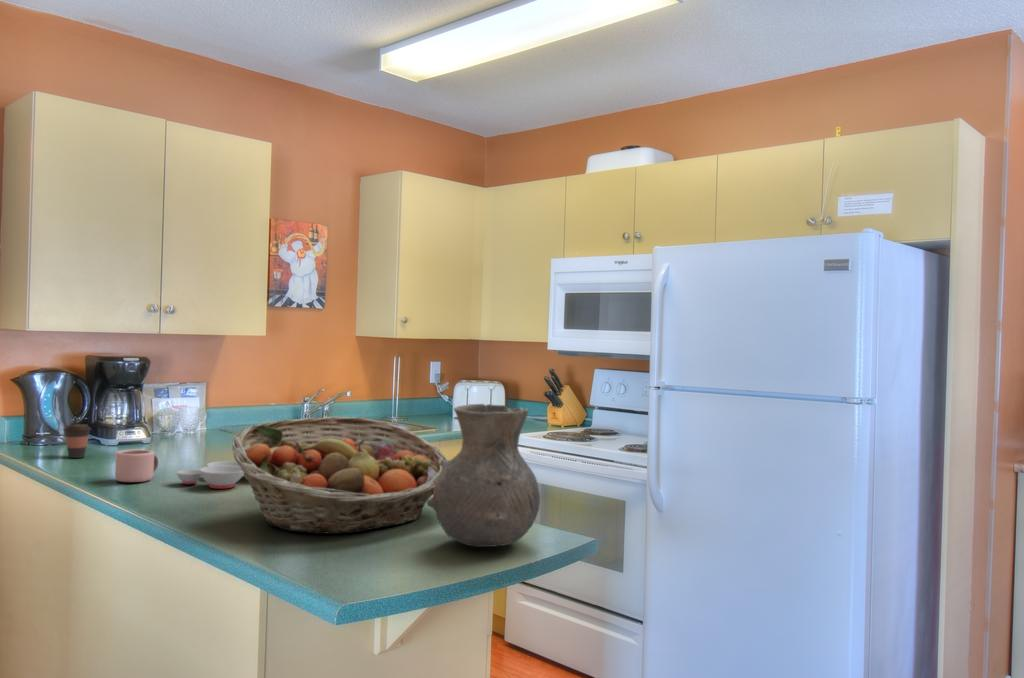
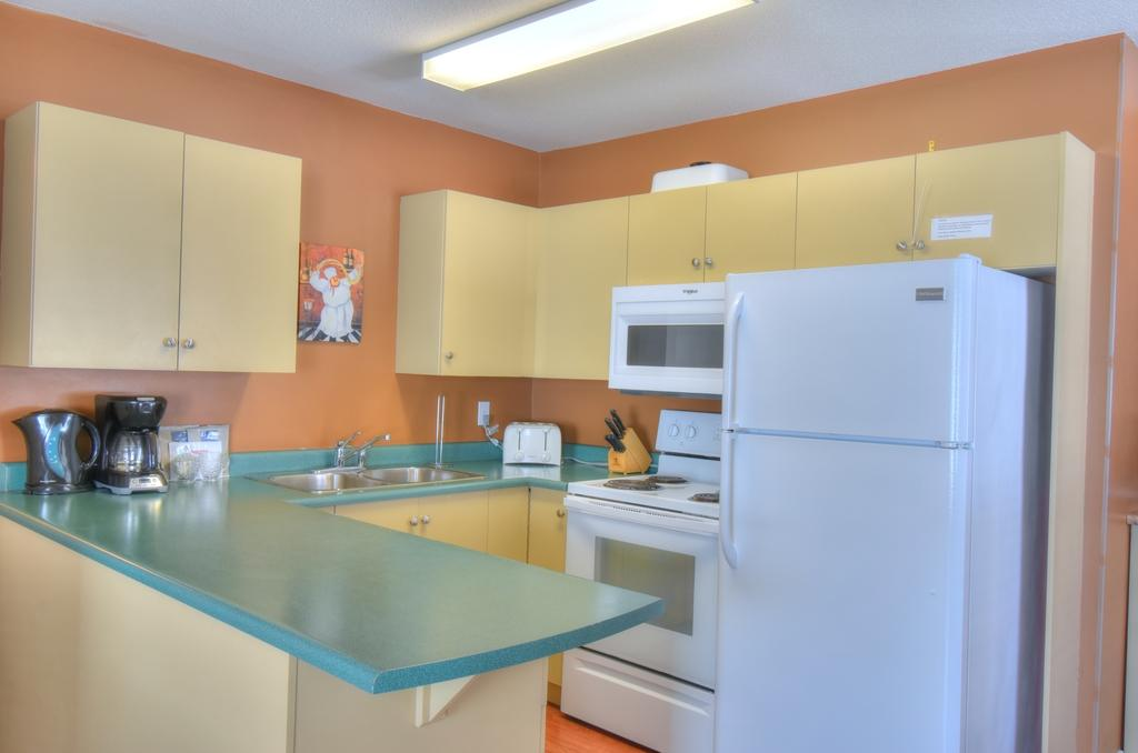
- coffee cup (77, 441)
- mug (138, 465)
- fruit basket (343, 470)
- mixing bowl (236, 470)
- vase (488, 476)
